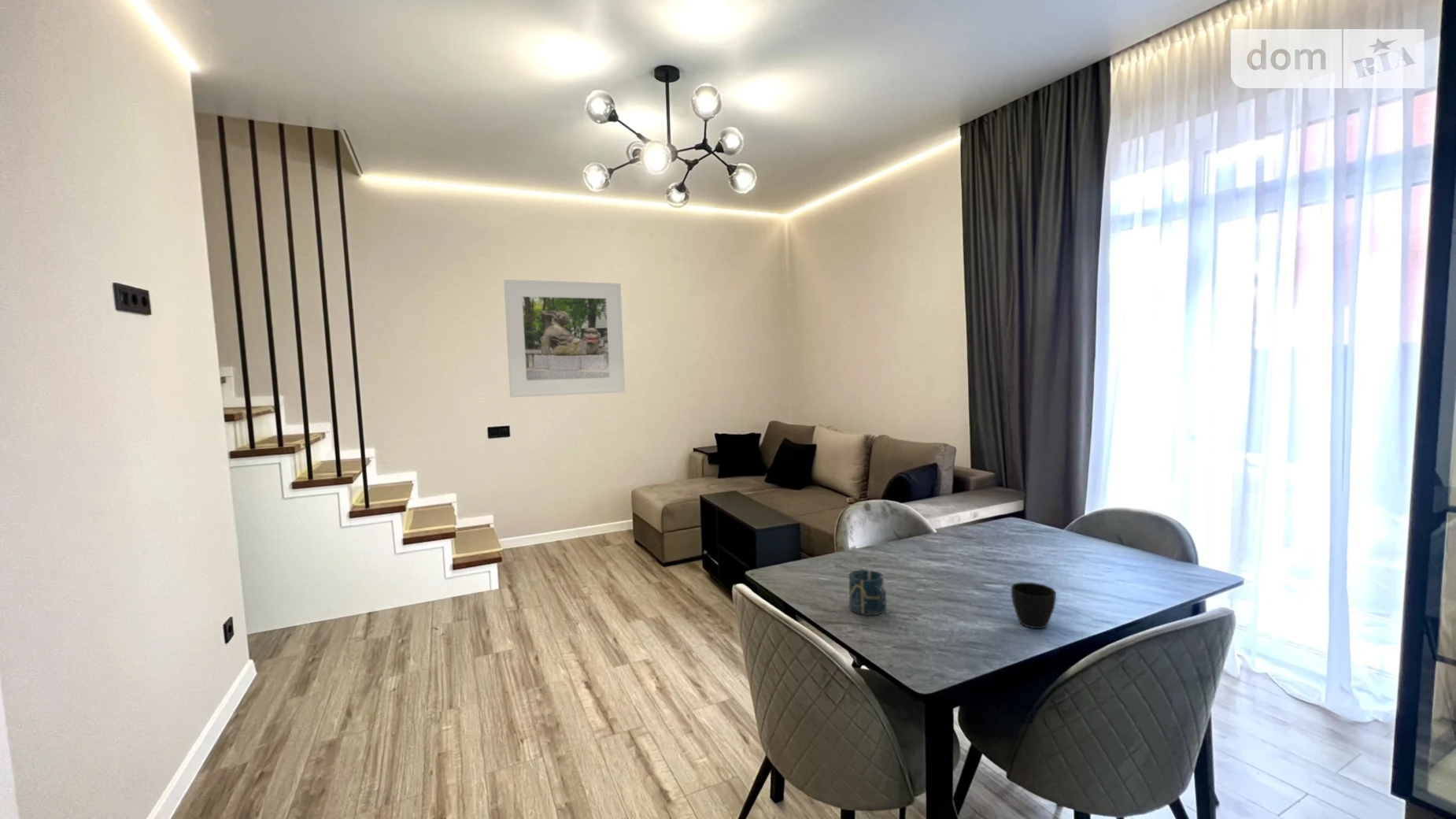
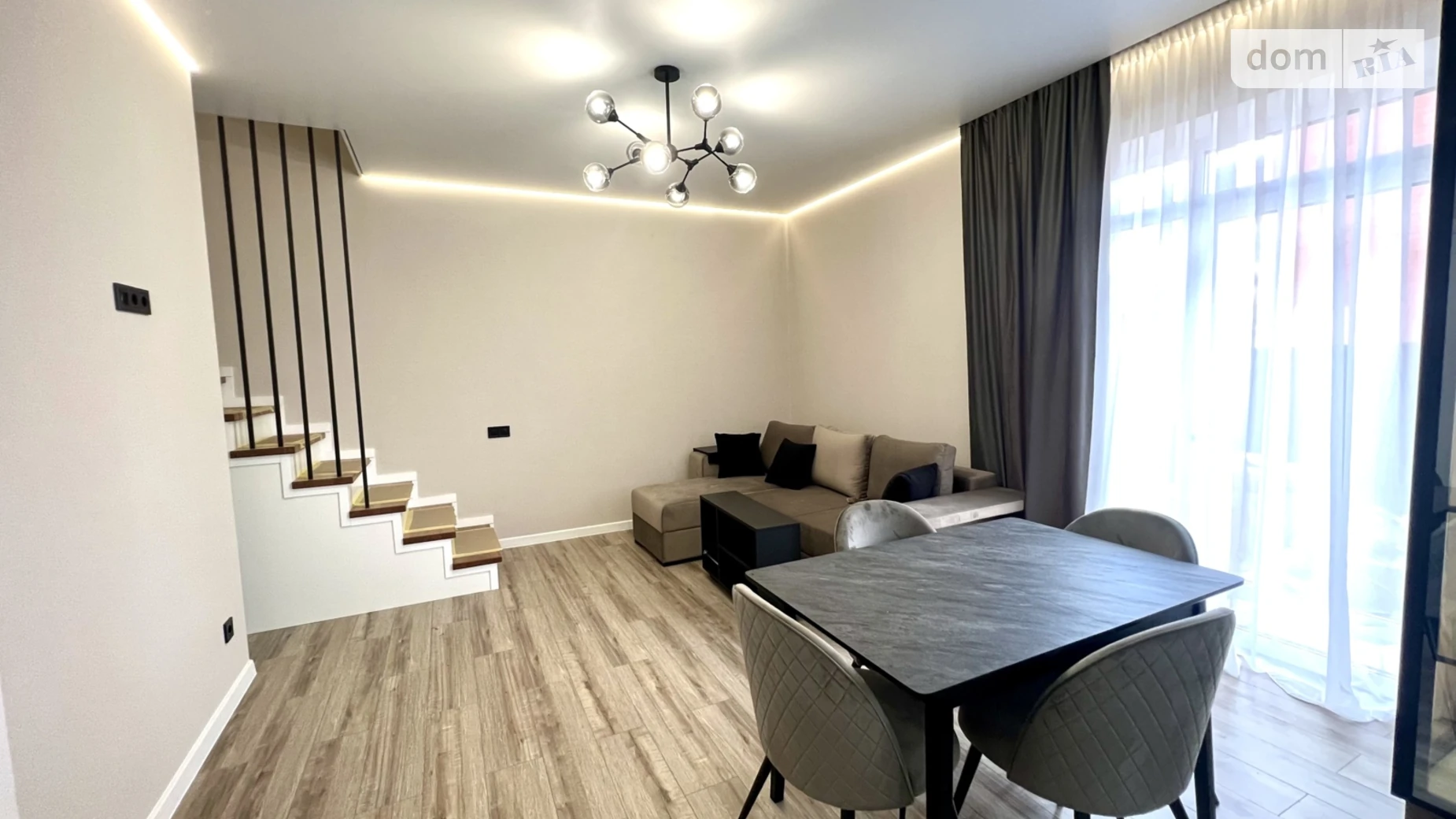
- cup (870, 594)
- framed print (567, 338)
- cup (1035, 606)
